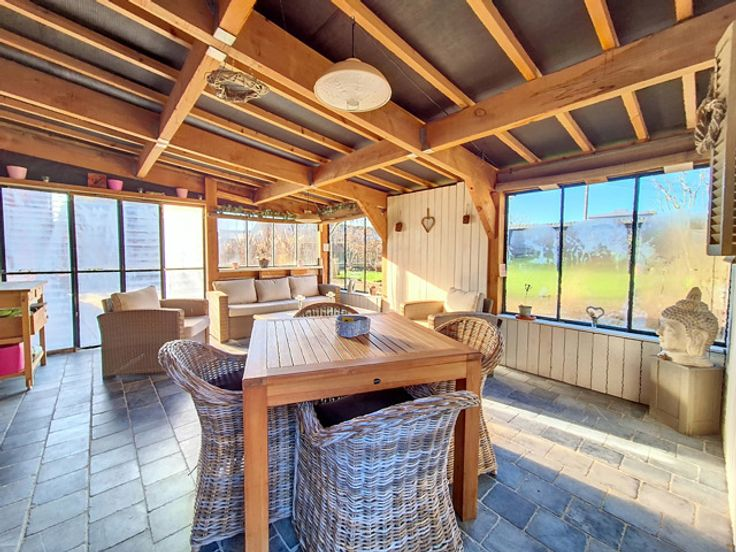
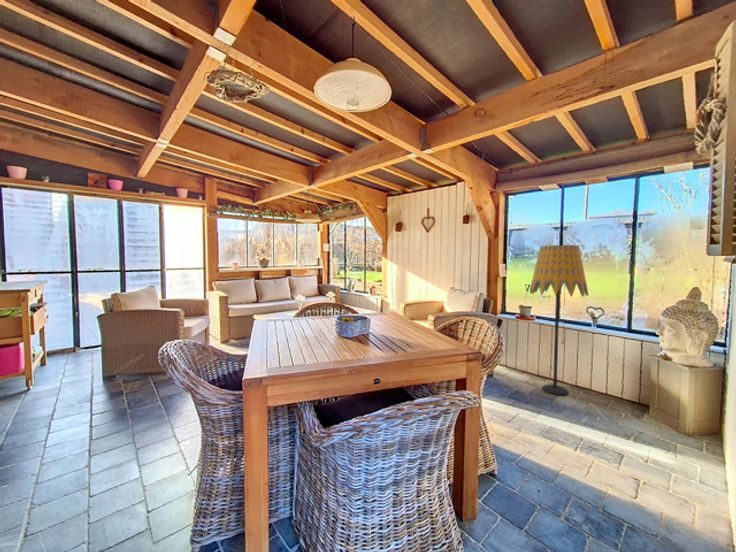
+ floor lamp (556, 318)
